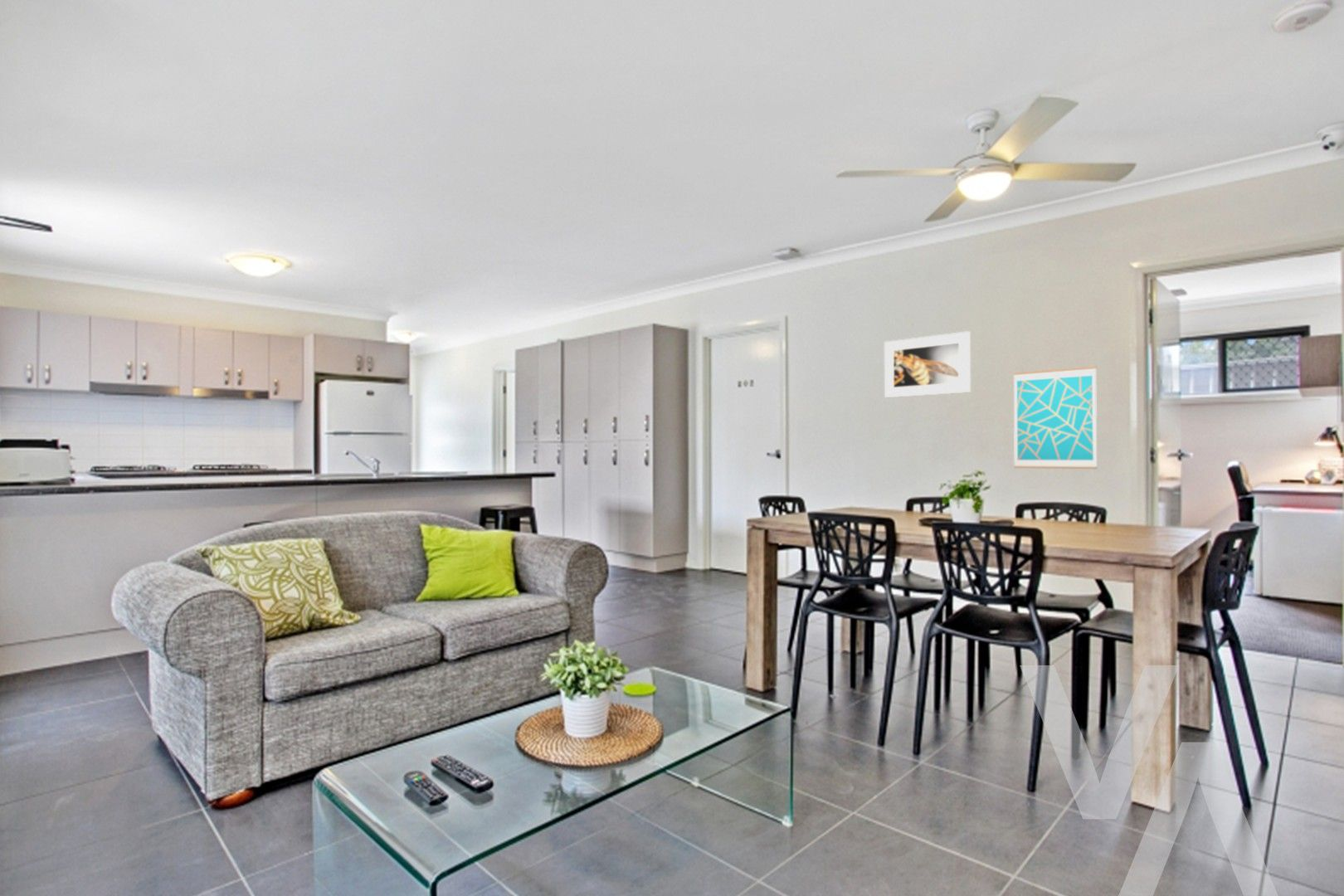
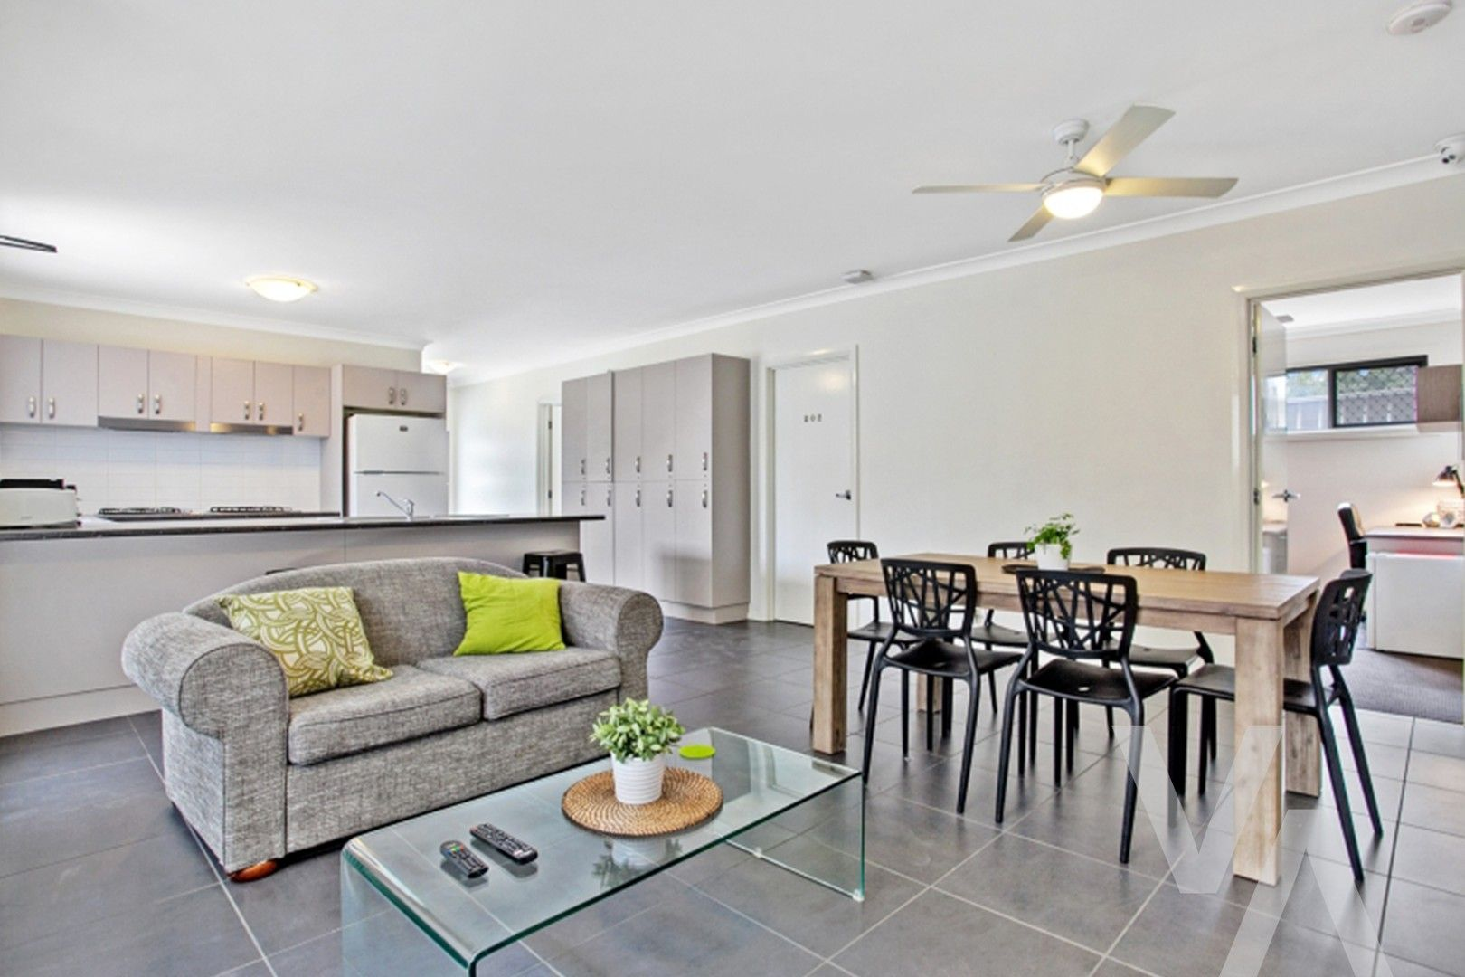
- wall art (1054, 419)
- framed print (925, 366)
